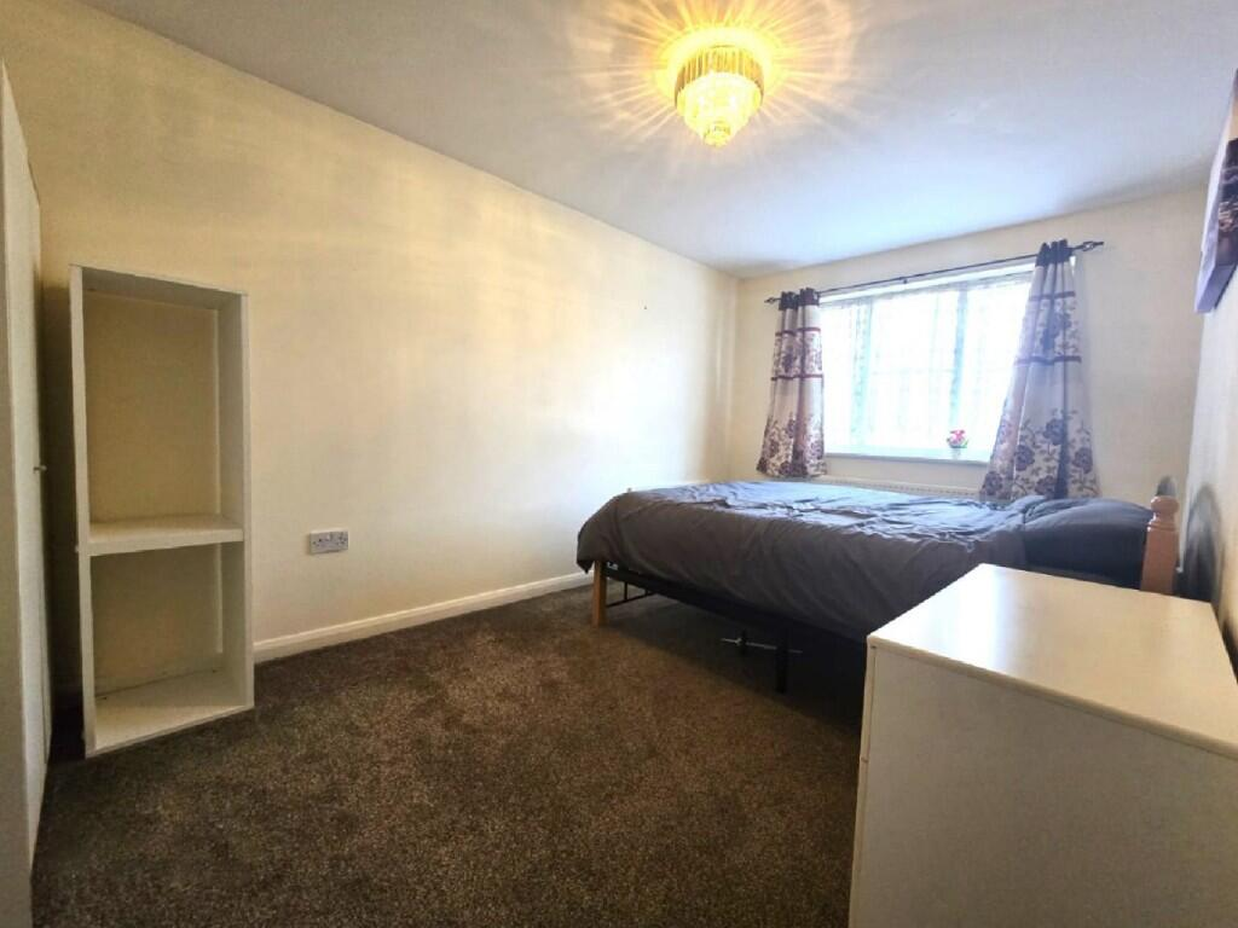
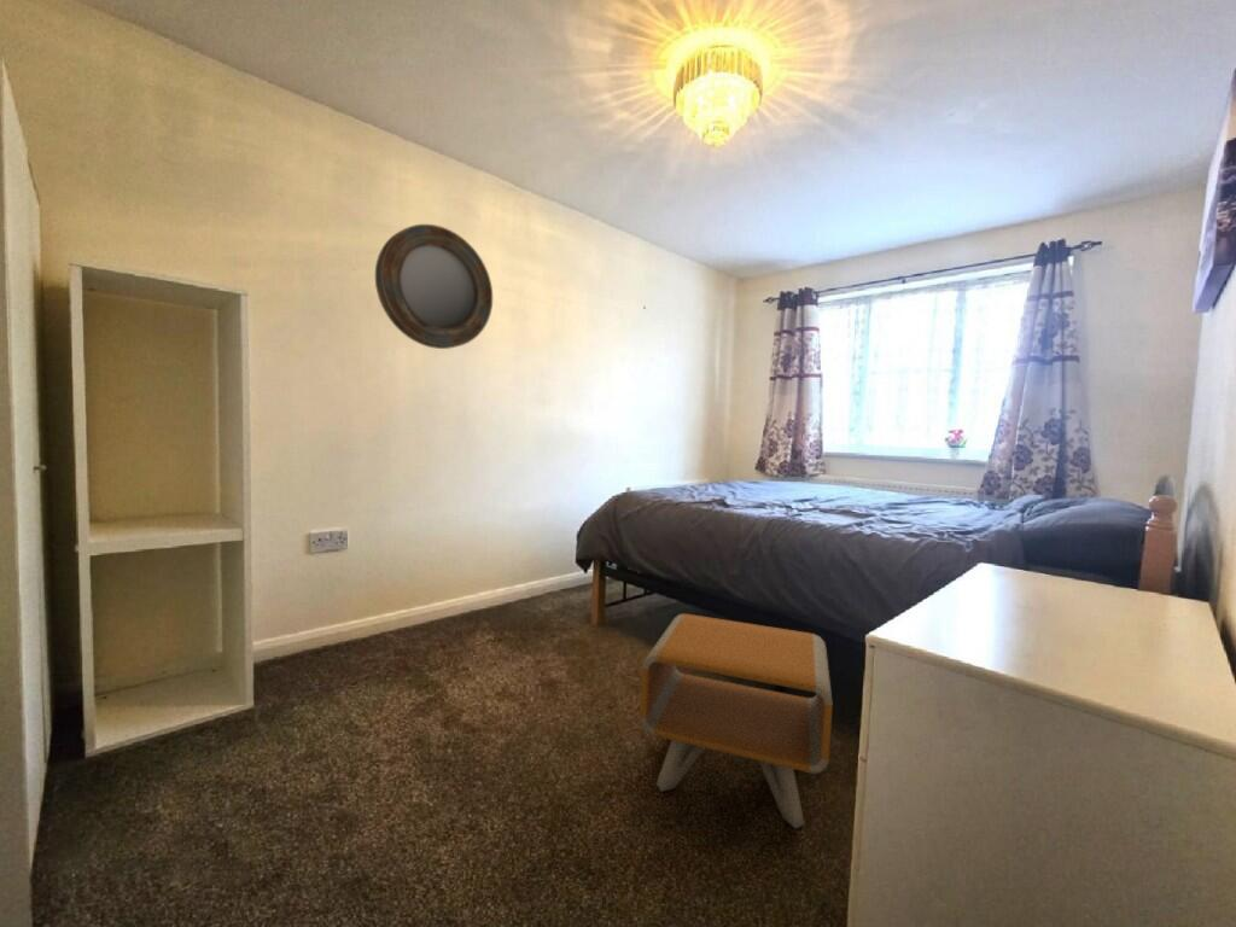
+ nightstand (736, 707)
+ home mirror (438, 287)
